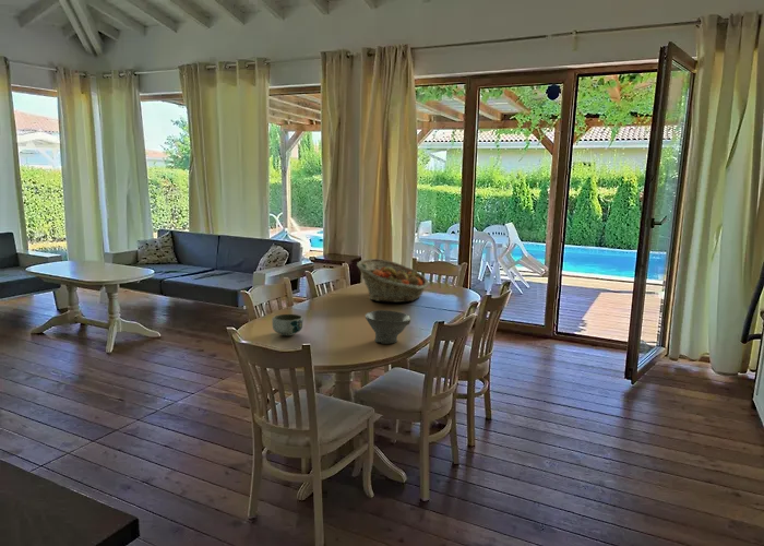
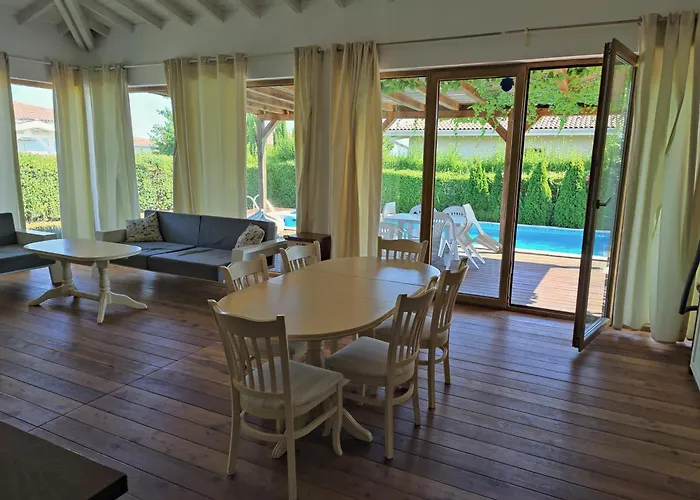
- fruit basket (392, 278)
- bowl (387, 328)
- bowl (287, 325)
